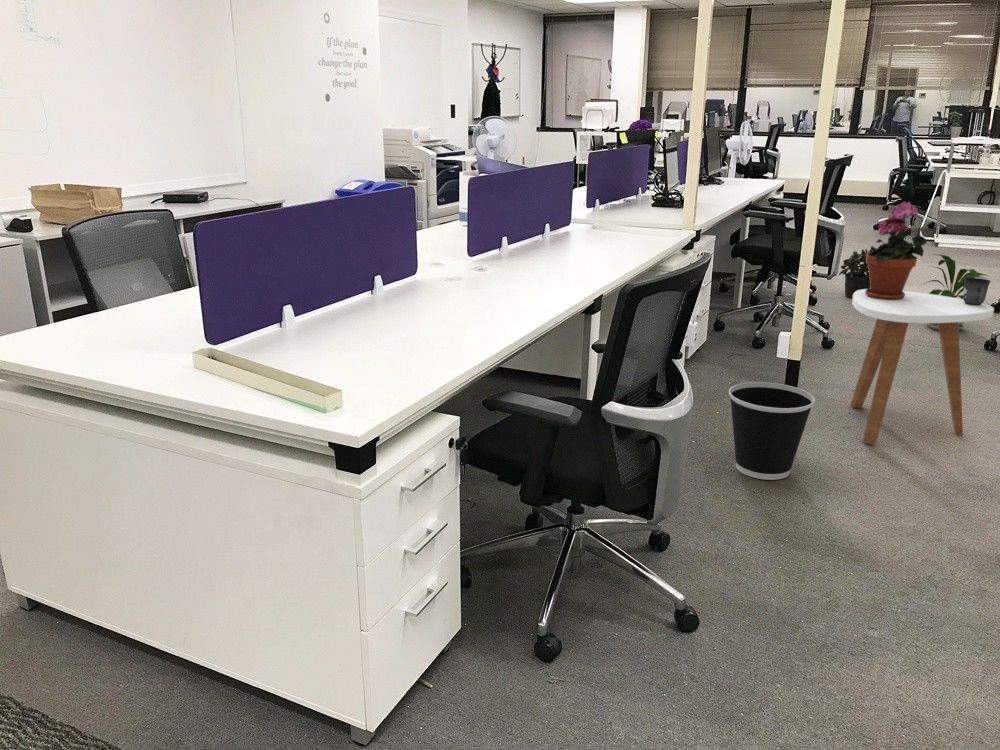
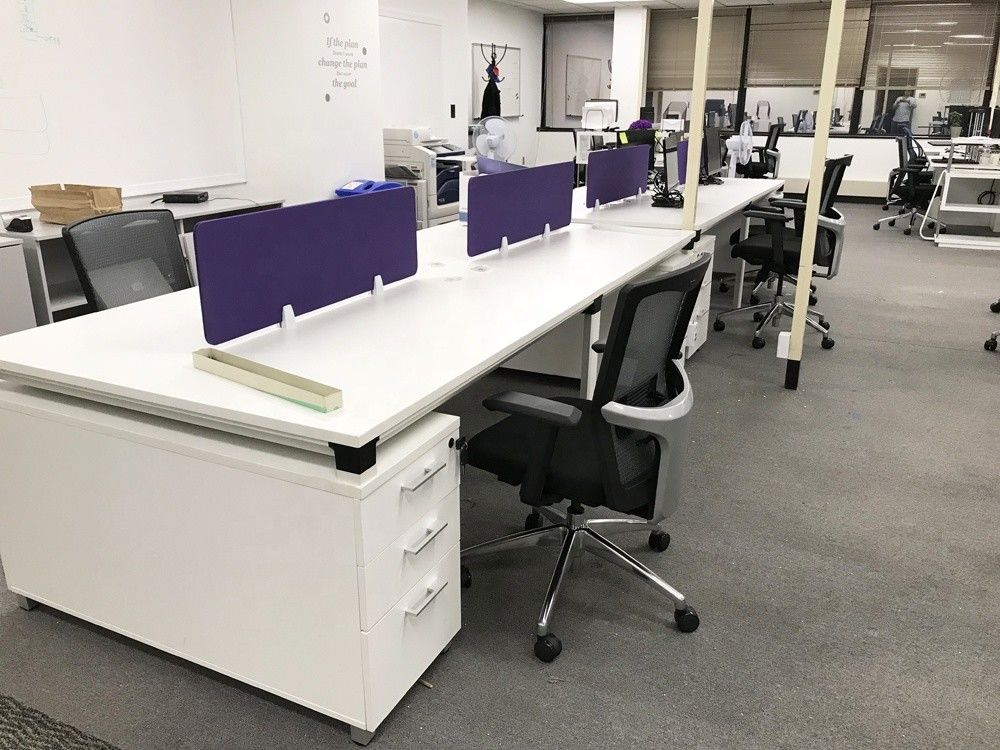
- mug (976, 292)
- wastebasket (766, 432)
- potted plant (894, 249)
- side table (897, 363)
- house plant (959, 291)
- potted plant (862, 272)
